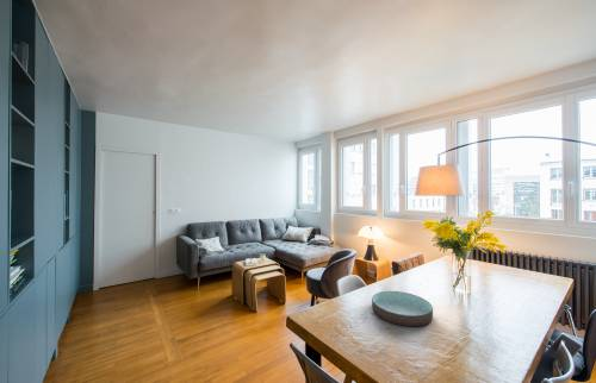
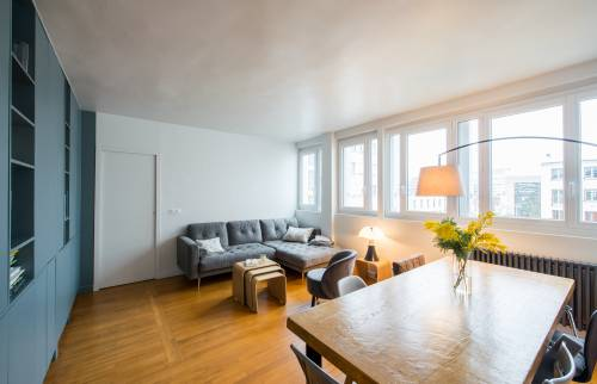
- bowl (401, 307)
